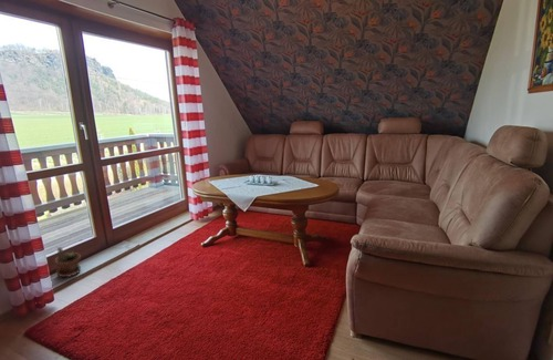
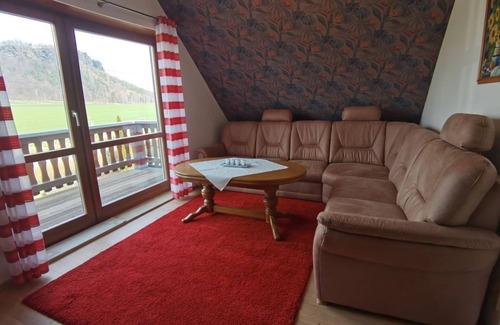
- potted plant (66, 258)
